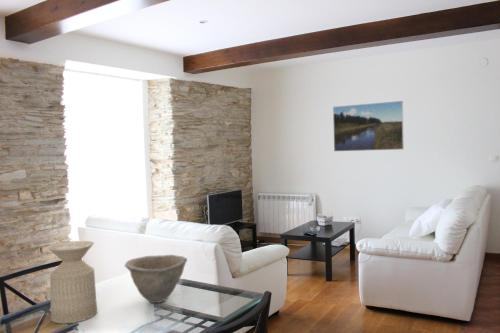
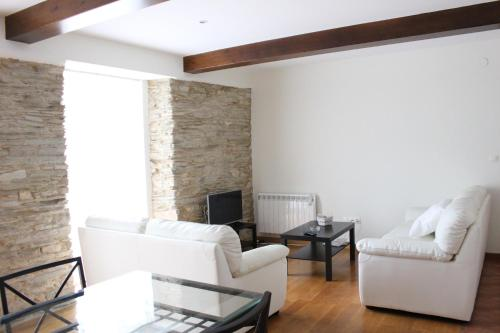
- bowl (157, 280)
- side table (72, 280)
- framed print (367, 127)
